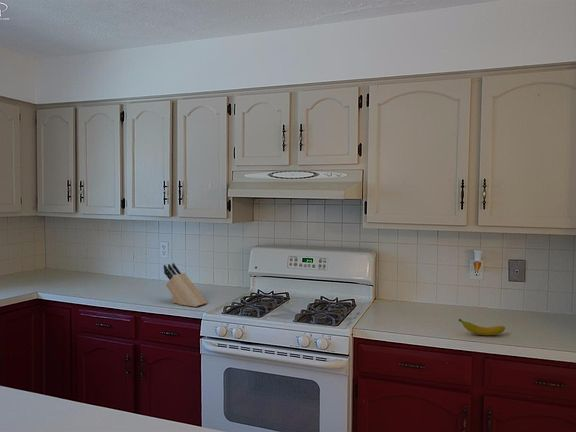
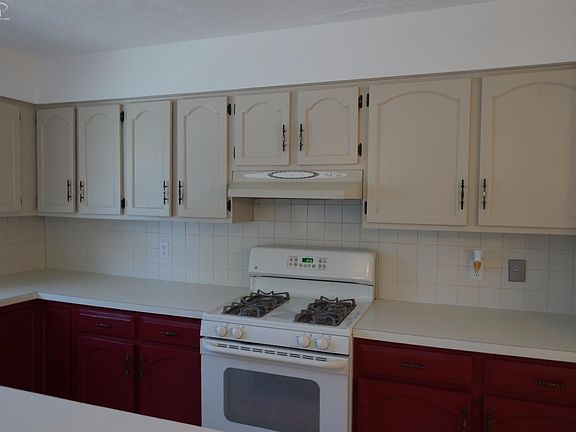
- knife block (183, 283)
- banana (481, 327)
